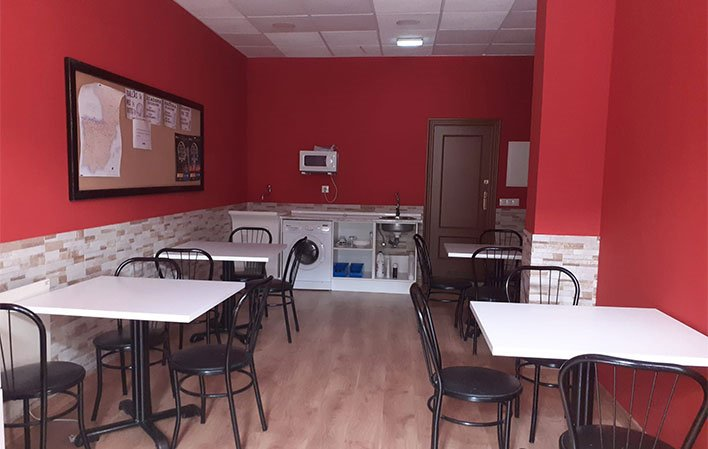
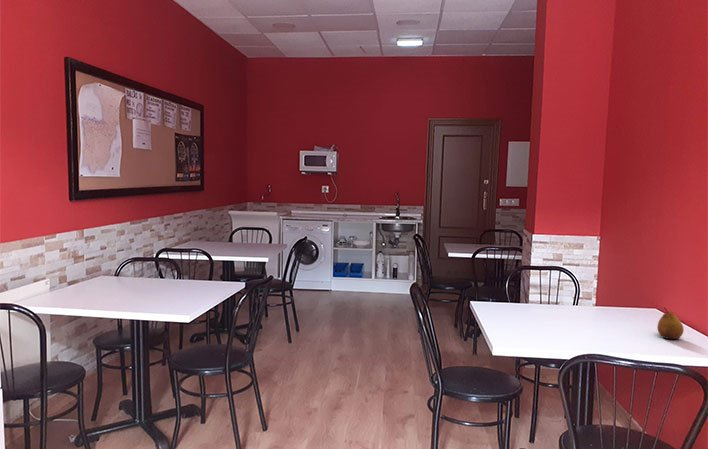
+ fruit (670, 322)
